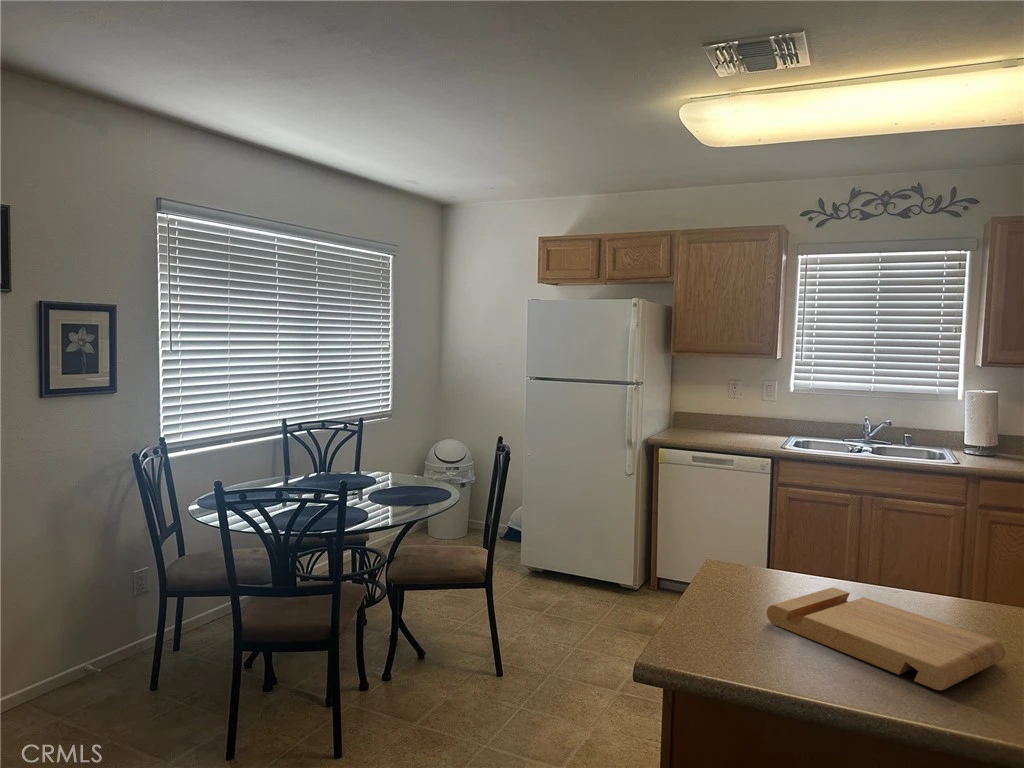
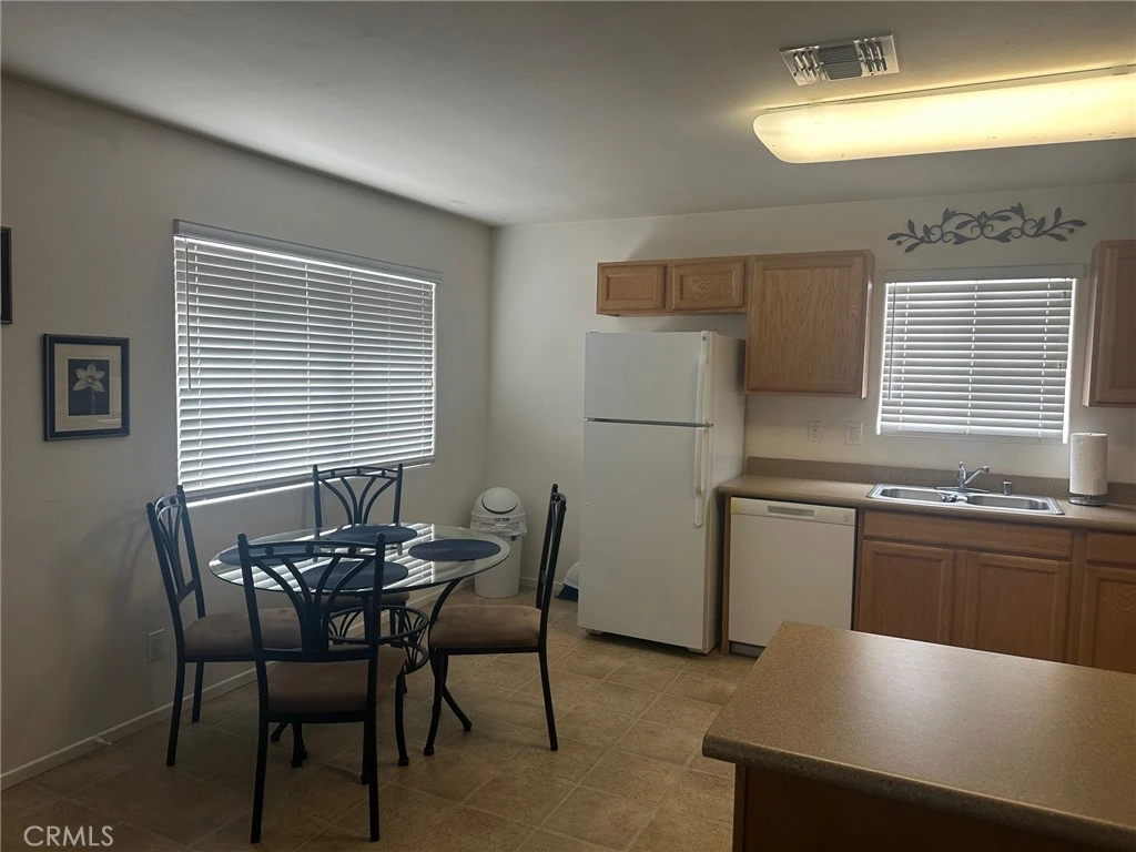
- cutting board (878, 631)
